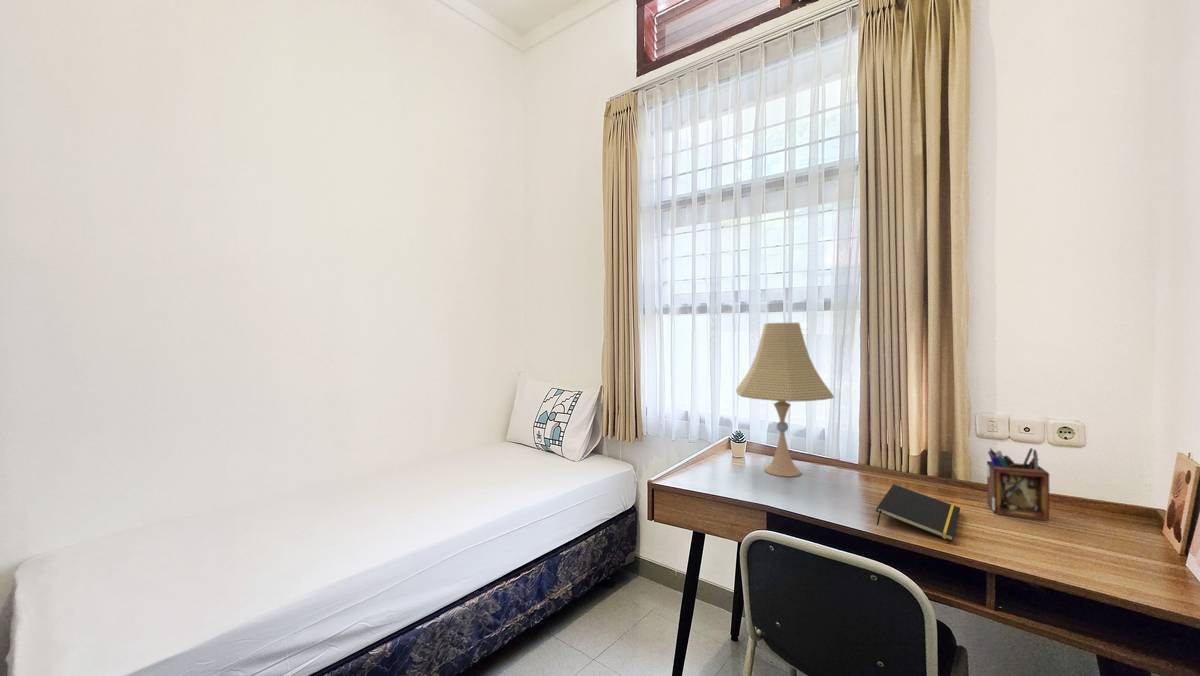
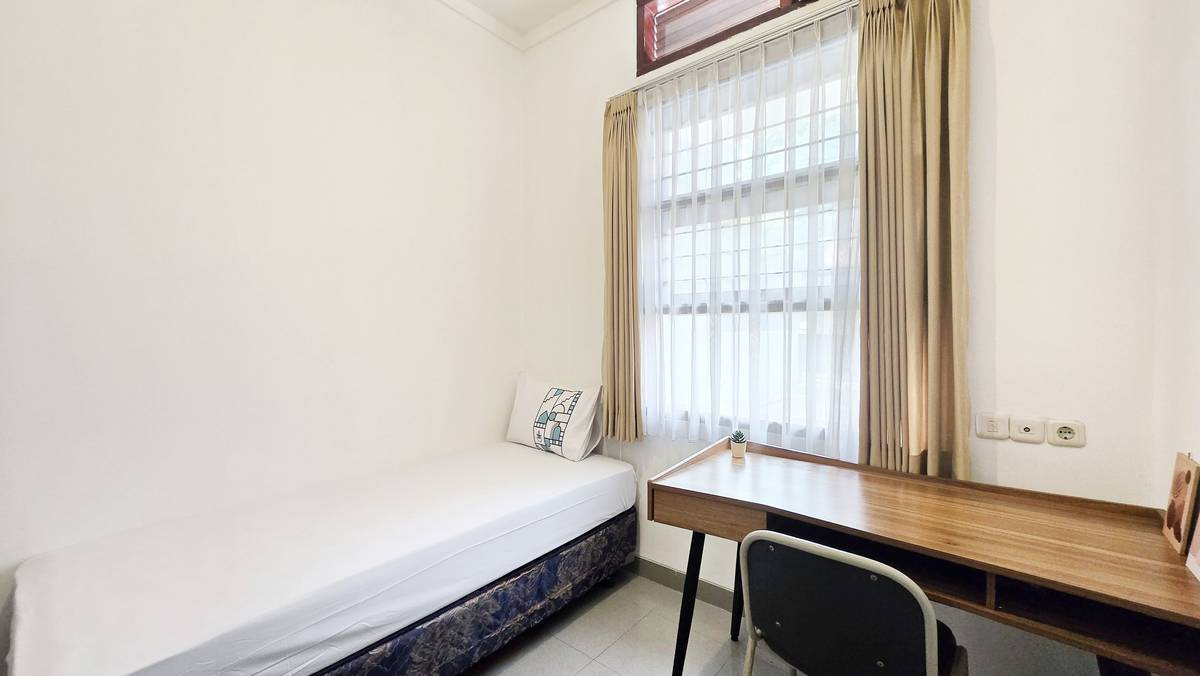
- notepad (919, 509)
- desk organizer (1016, 480)
- desk lamp (782, 397)
